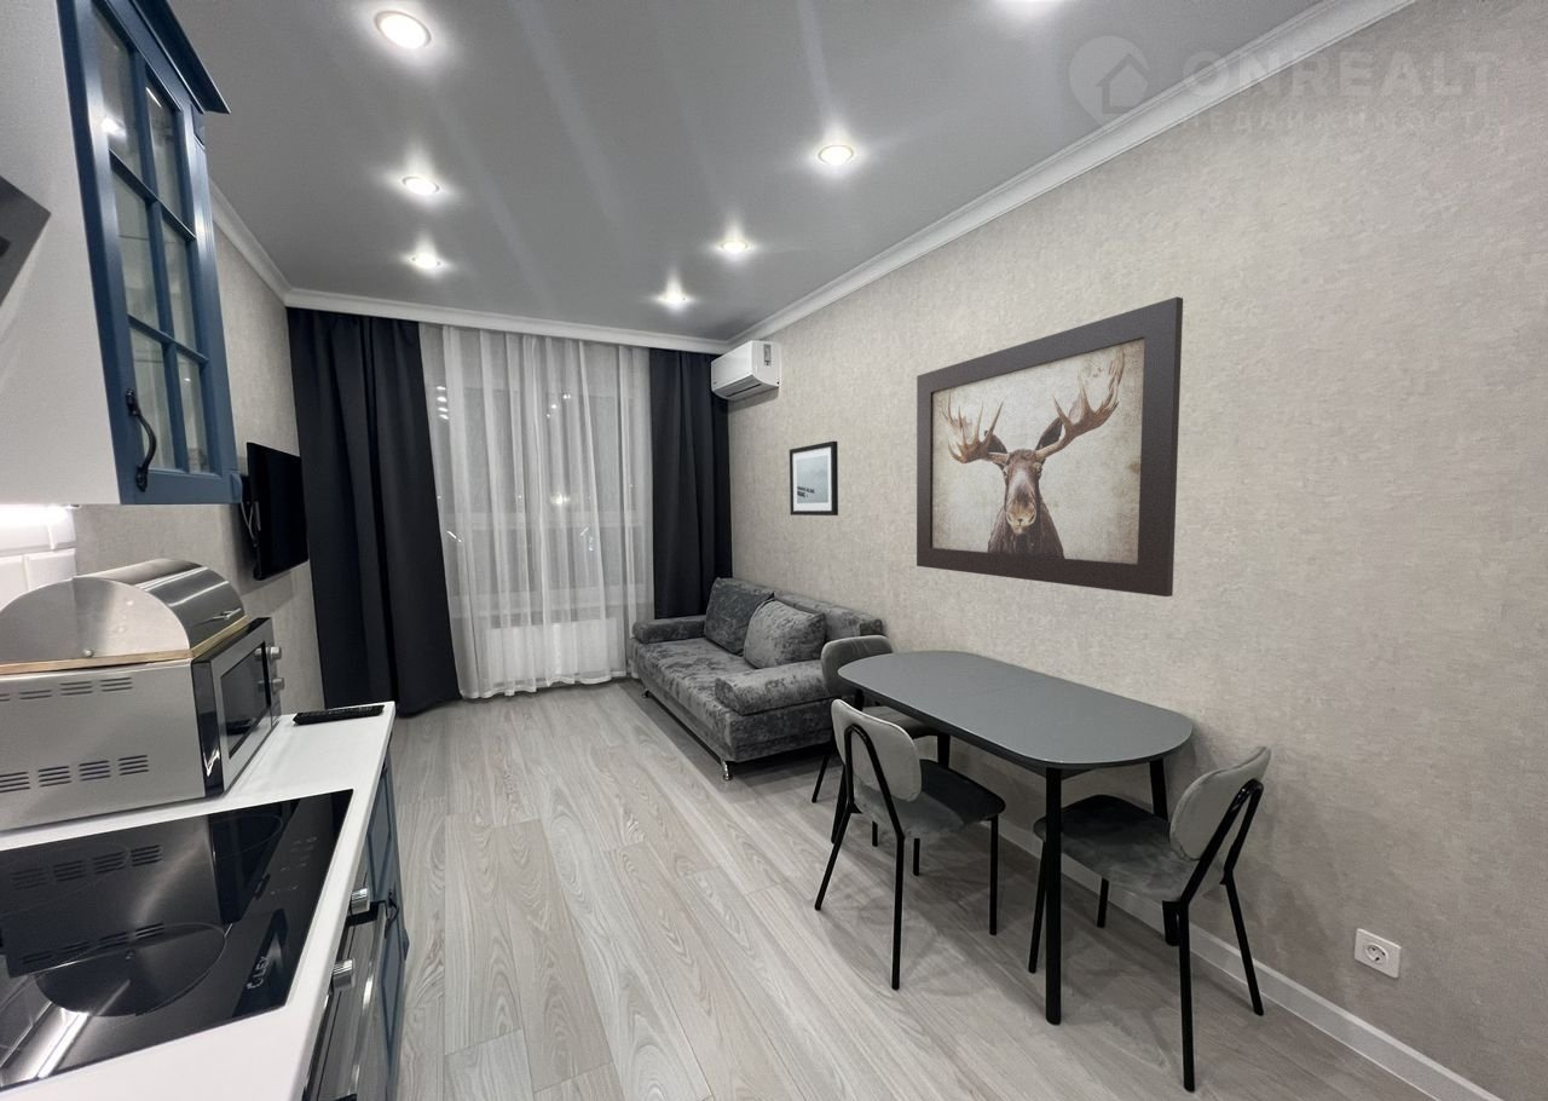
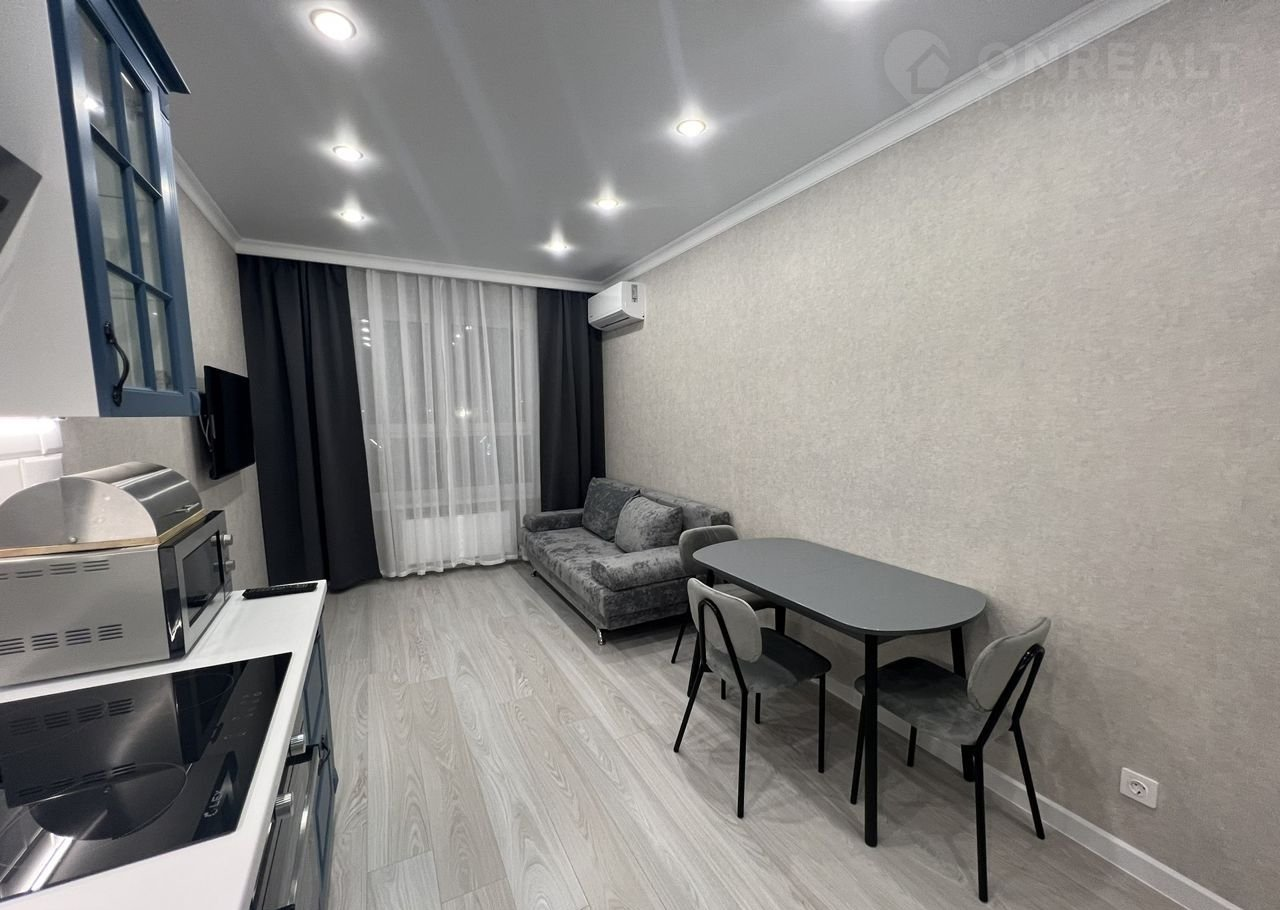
- wall art (811, 480)
- wall art (1018, 463)
